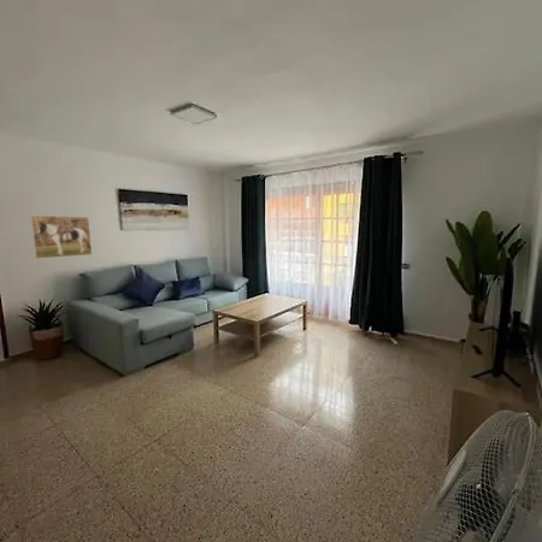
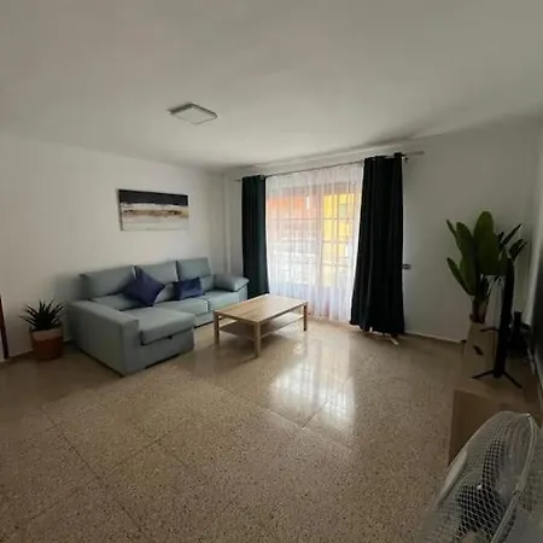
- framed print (63, 236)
